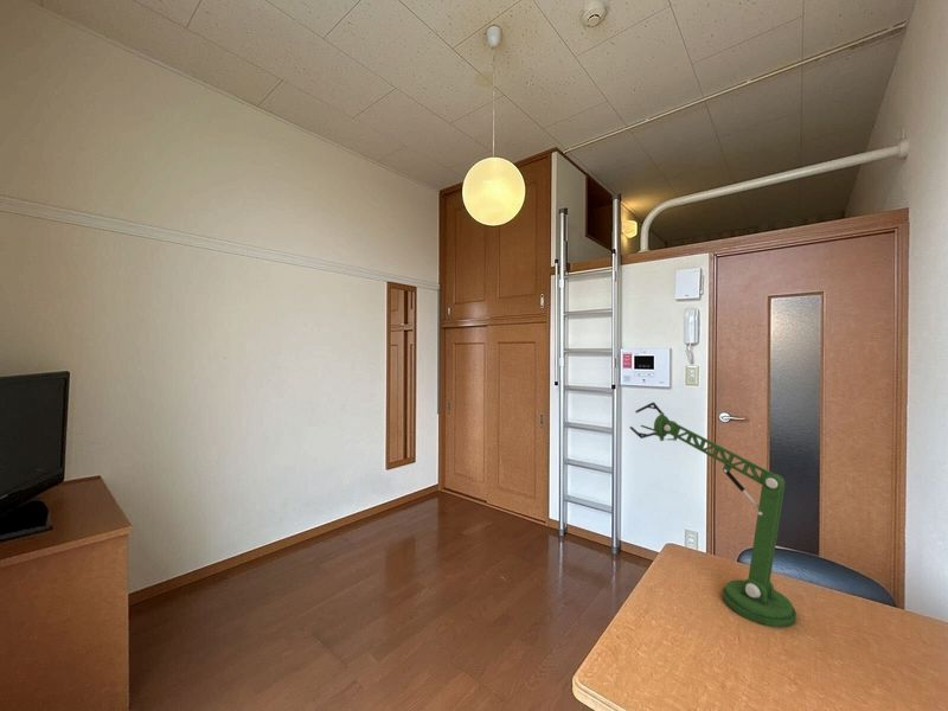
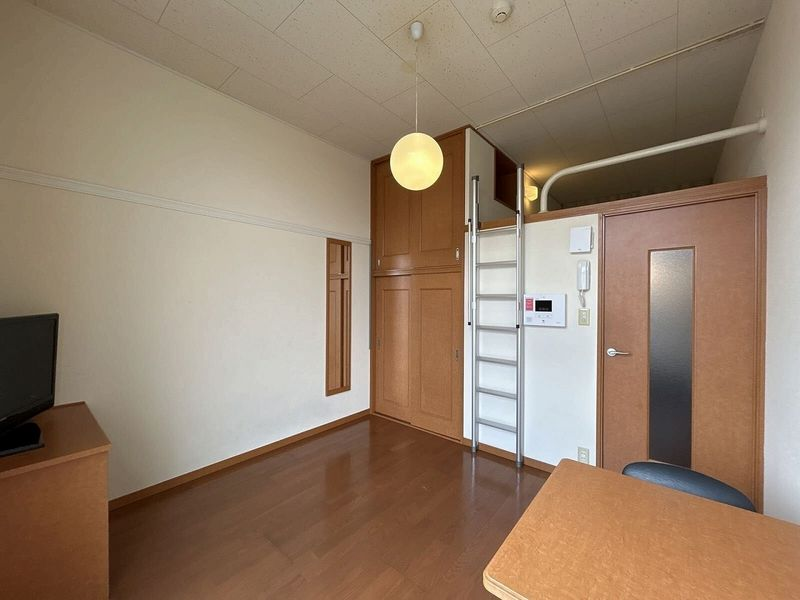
- desk lamp (724, 472)
